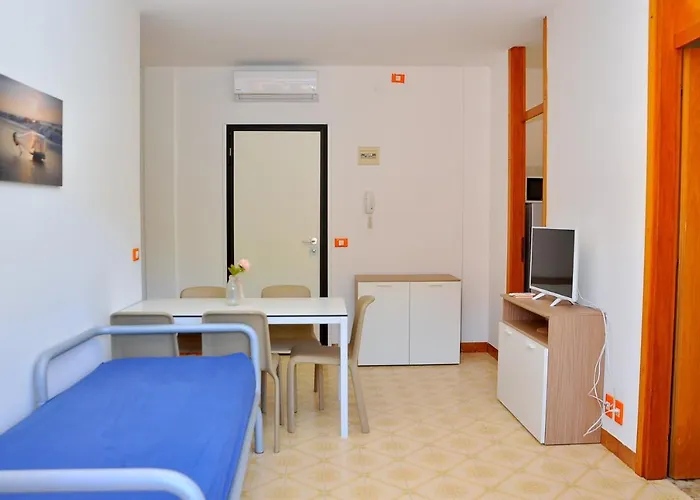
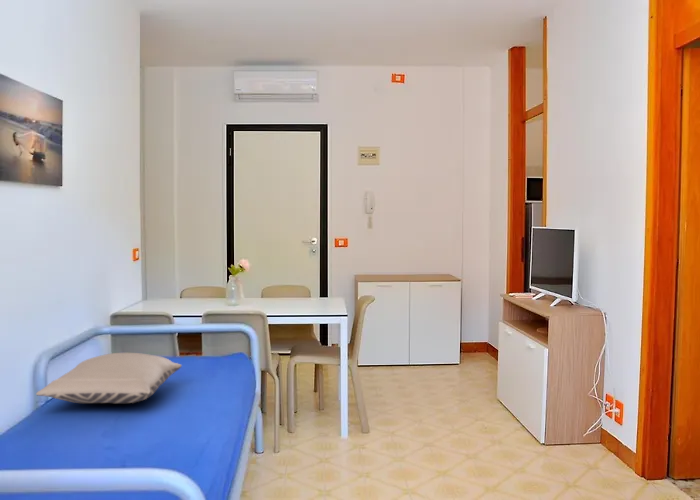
+ pillow (114, 379)
